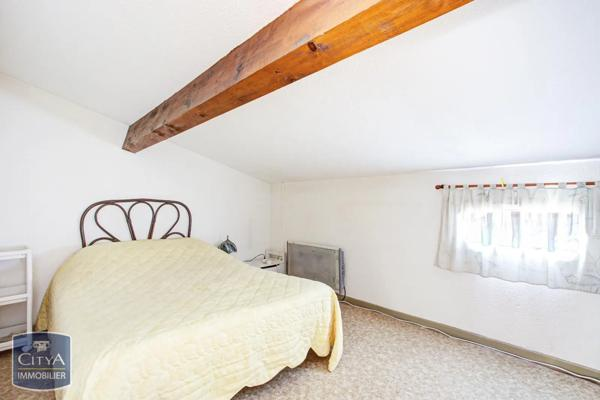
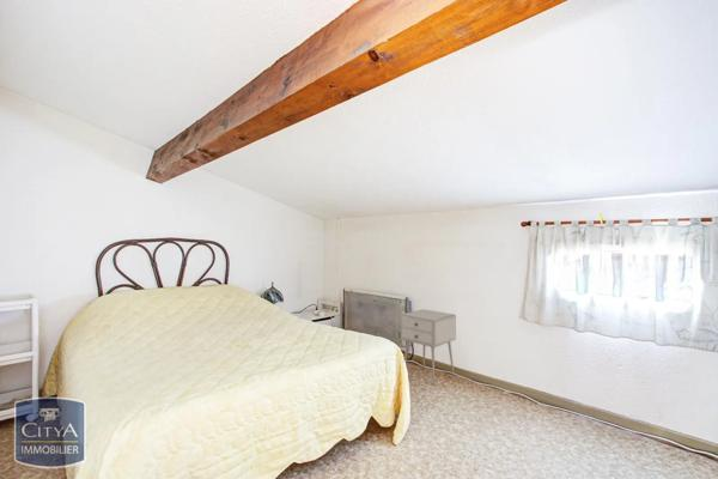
+ nightstand (427, 344)
